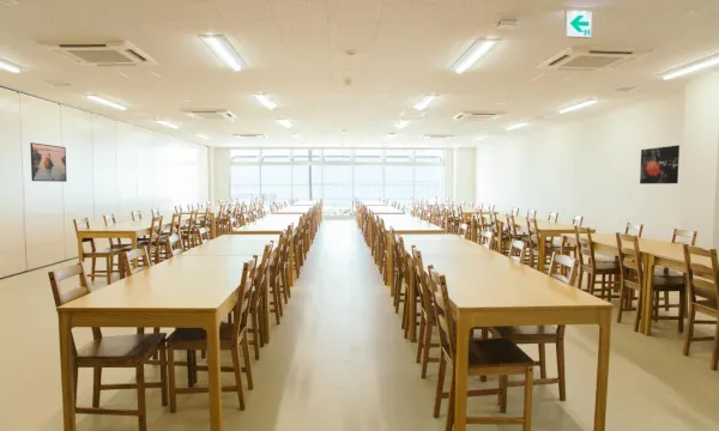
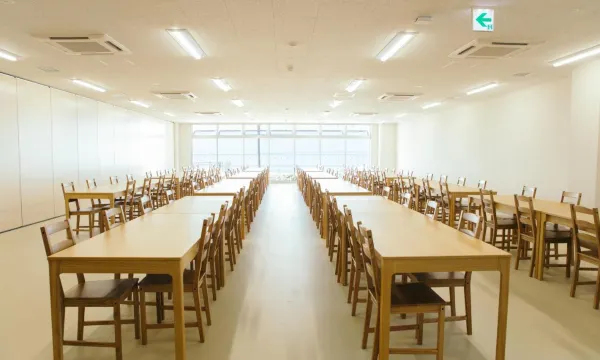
- wall art (658, 165)
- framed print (49, 163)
